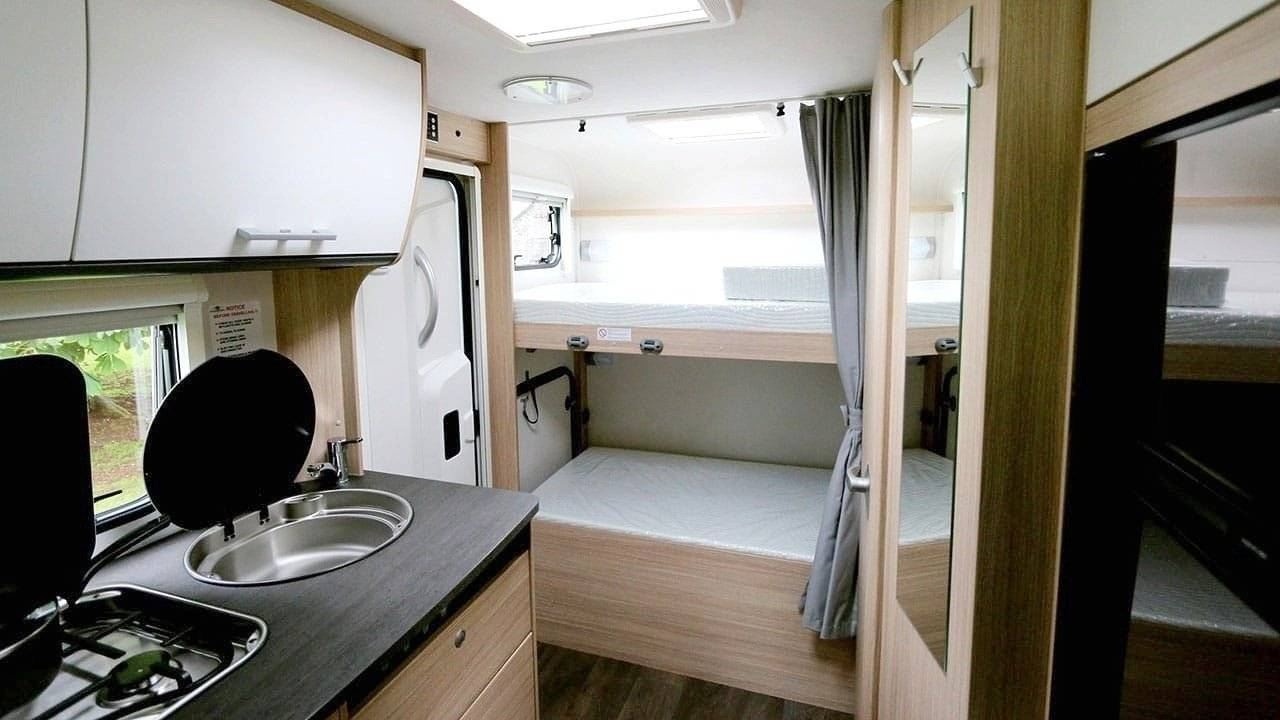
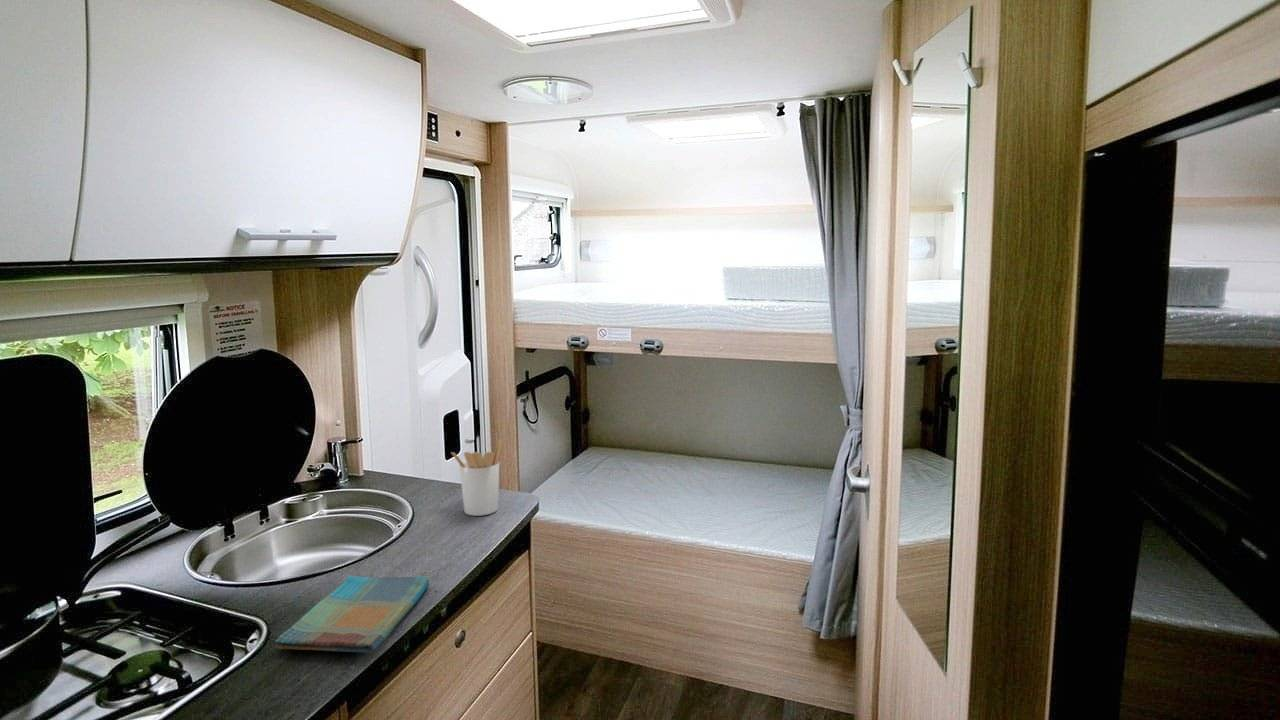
+ dish towel (360, 609)
+ utensil holder (480, 477)
